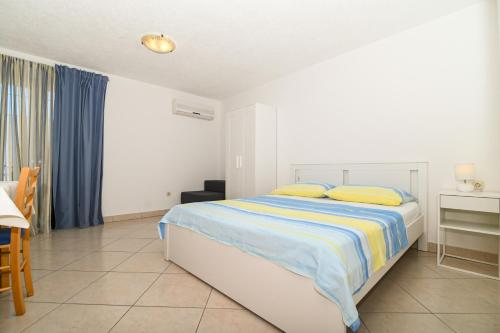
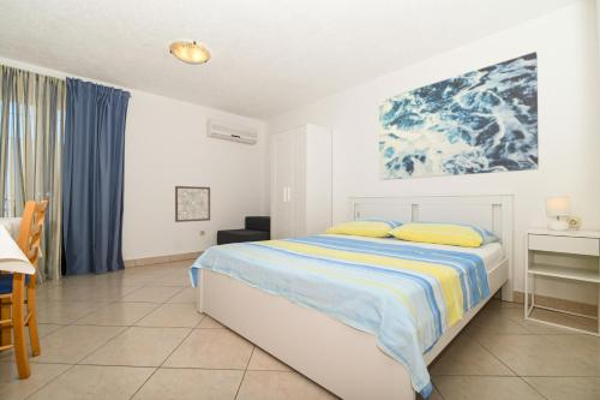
+ wall art (443, 129)
+ wall art (192, 204)
